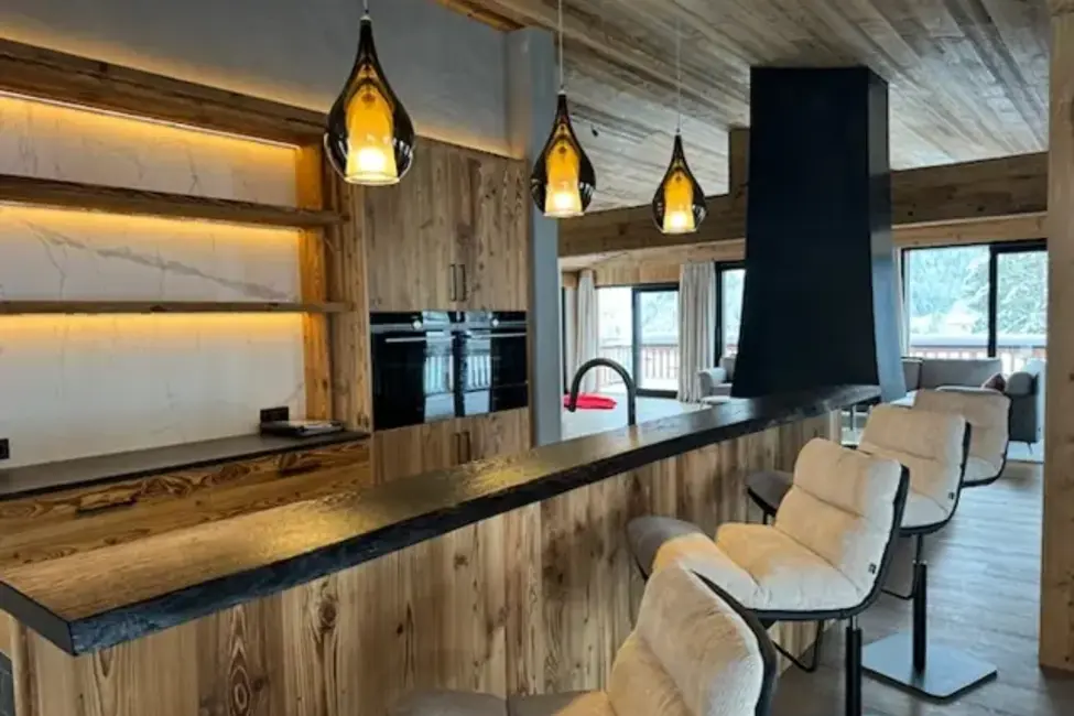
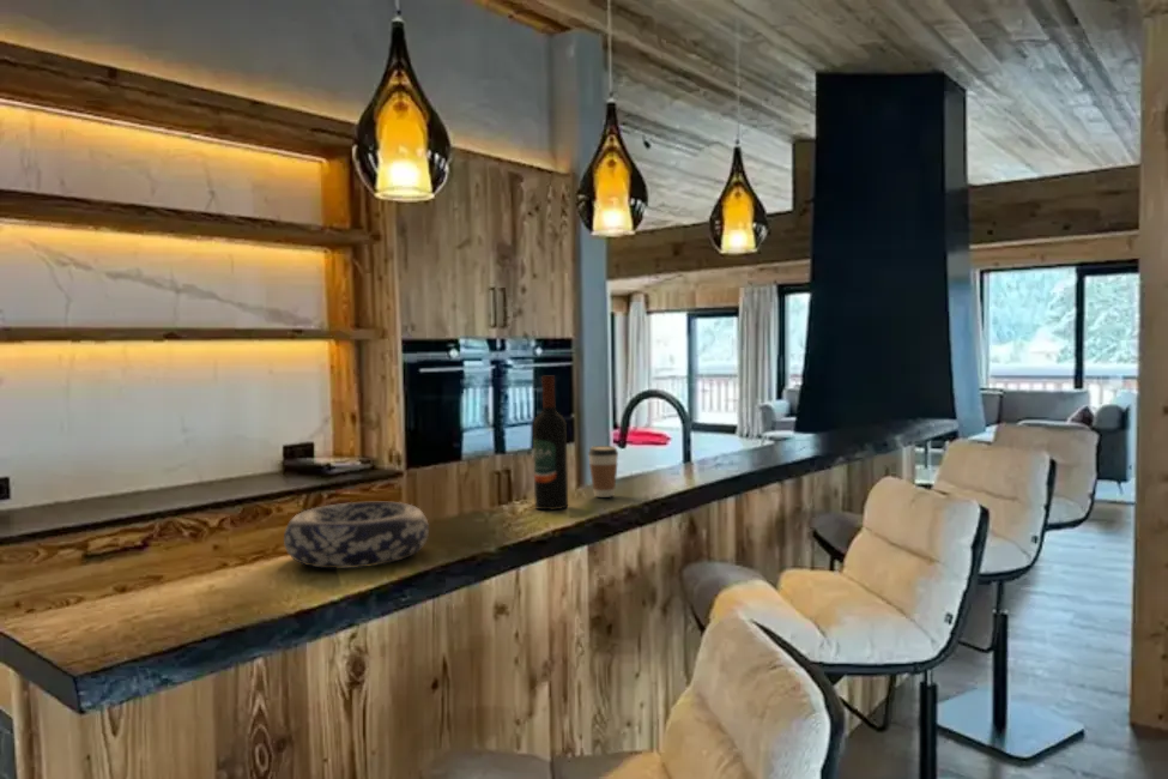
+ decorative bowl (357, 533)
+ coffee cup (603, 471)
+ wine bottle (550, 441)
